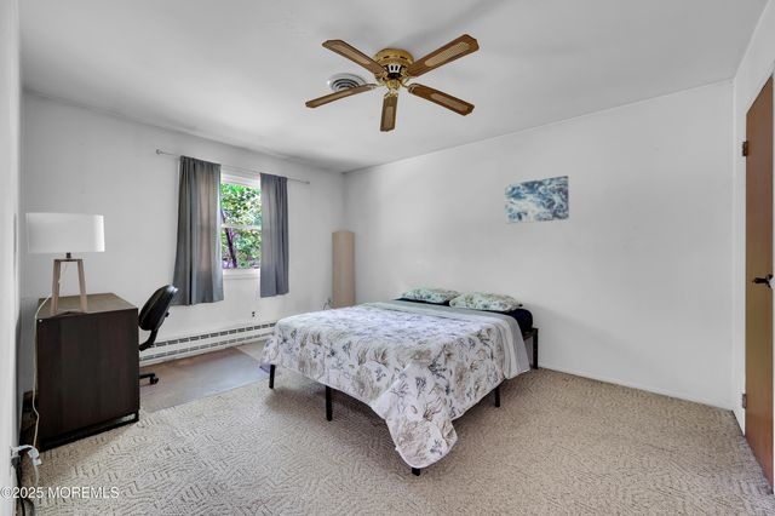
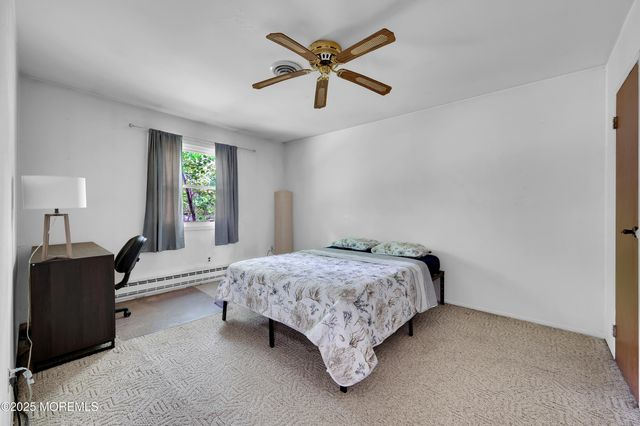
- wall art (534, 201)
